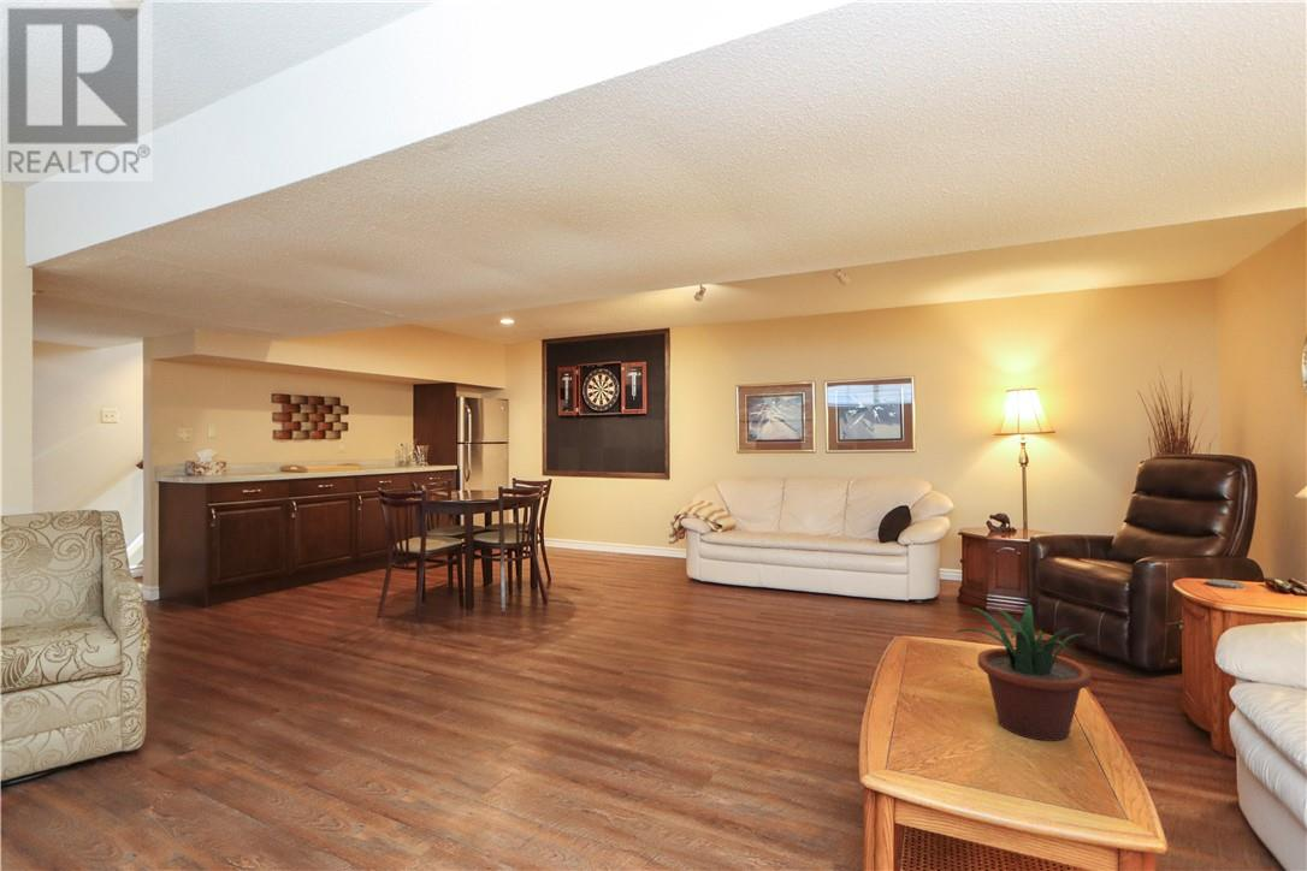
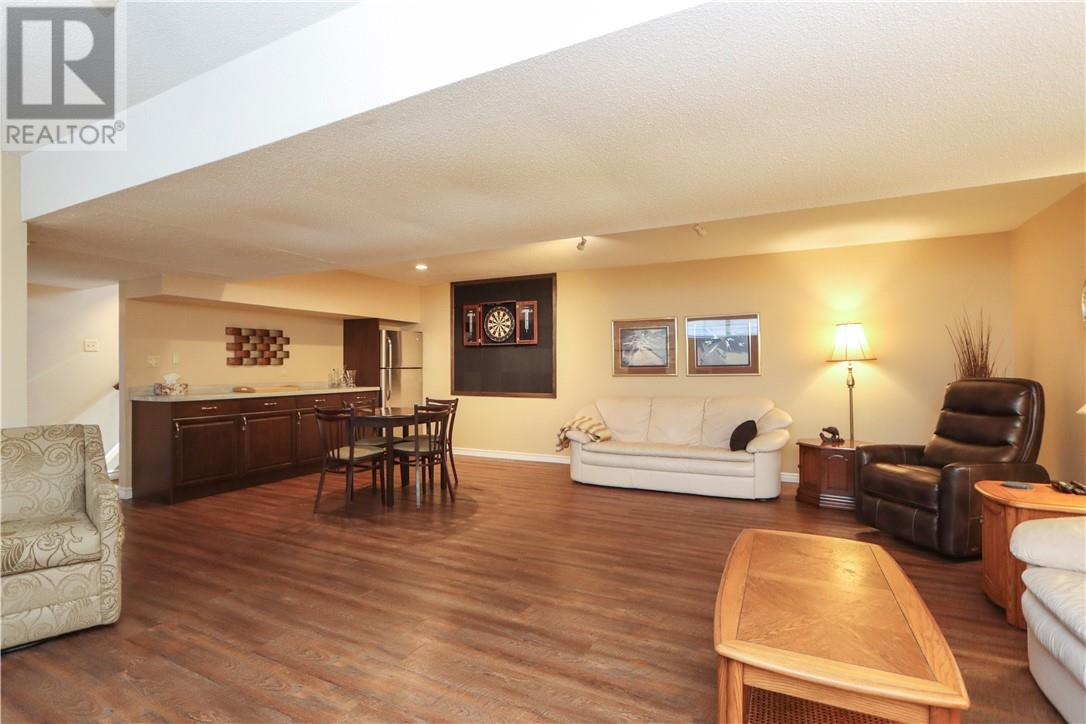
- potted plant (1019, 671)
